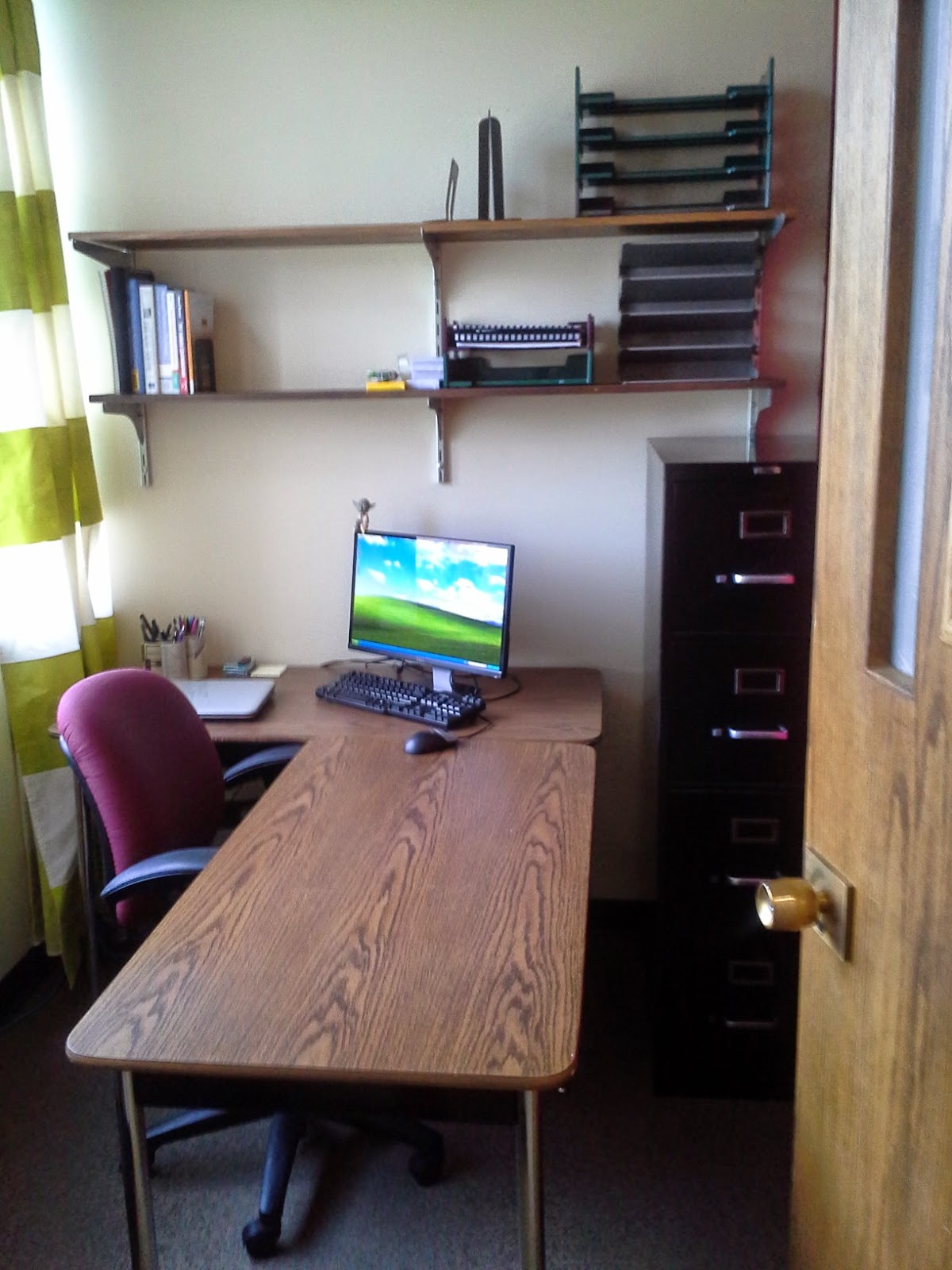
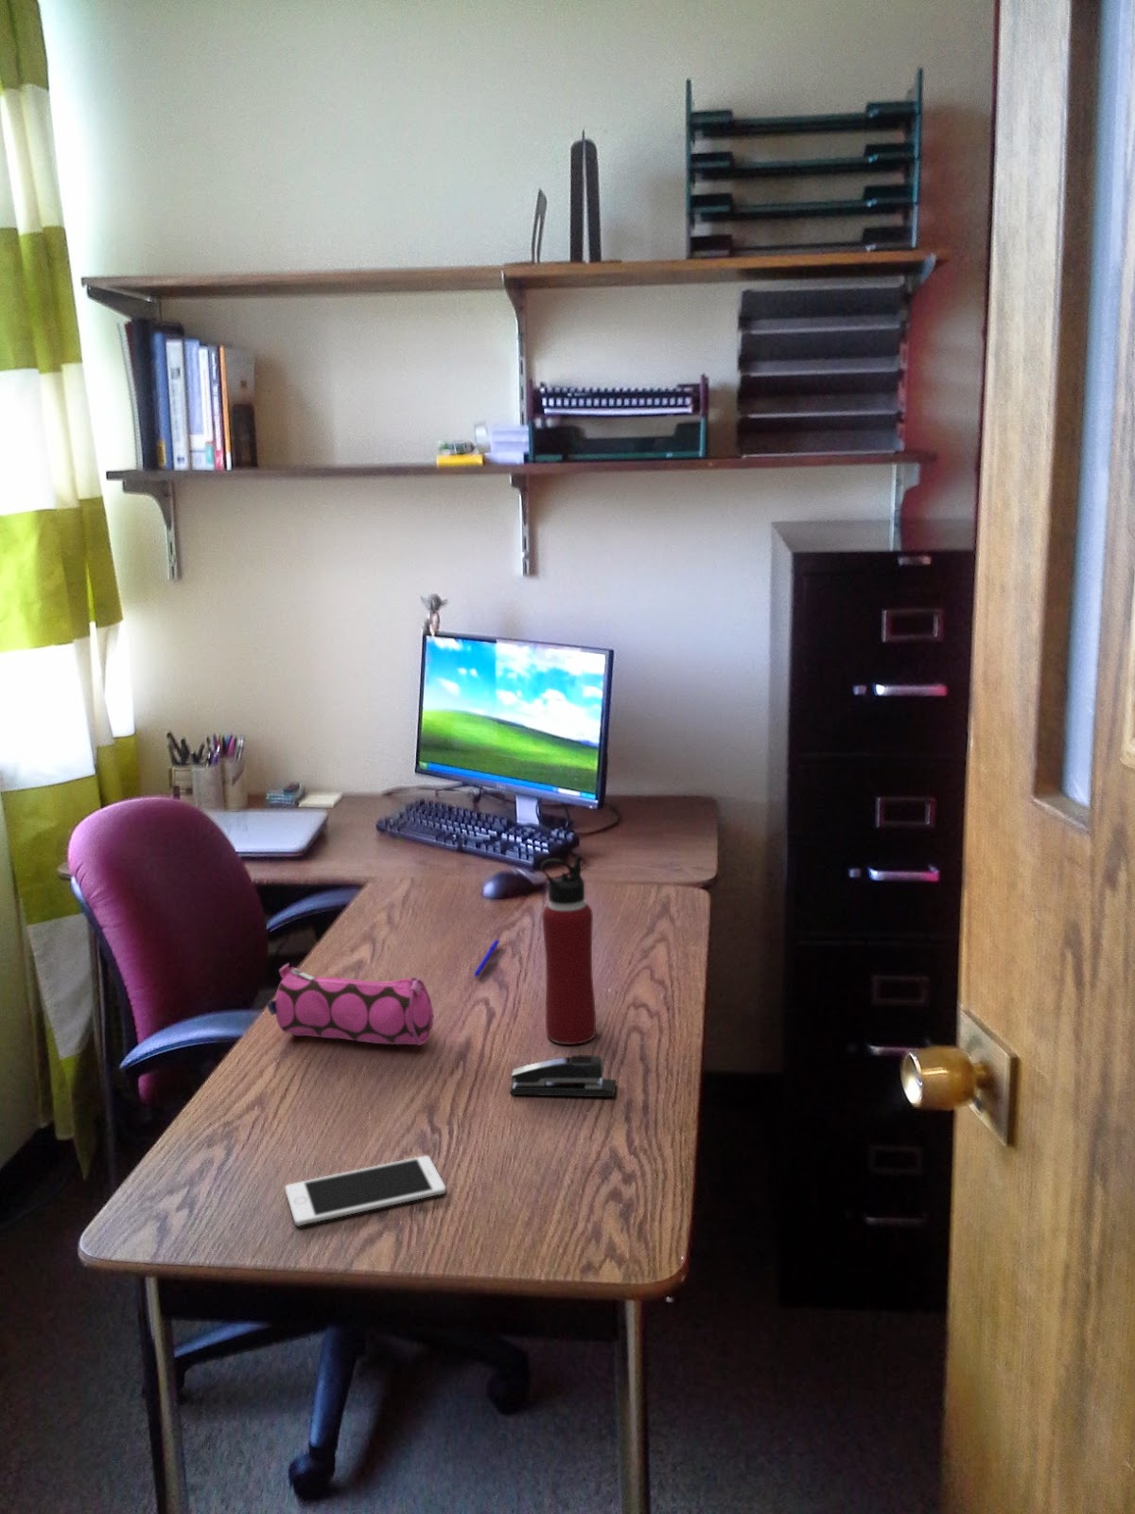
+ stapler (562, 1074)
+ water bottle (568, 947)
+ cell phone (365, 1189)
+ pencil case (354, 1003)
+ pen (486, 958)
